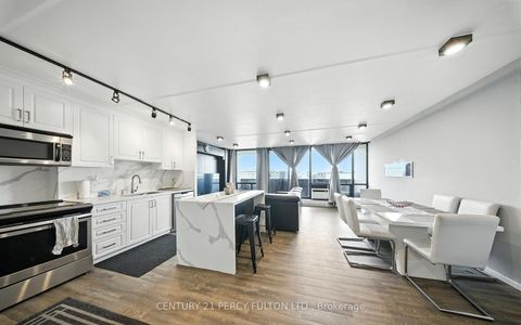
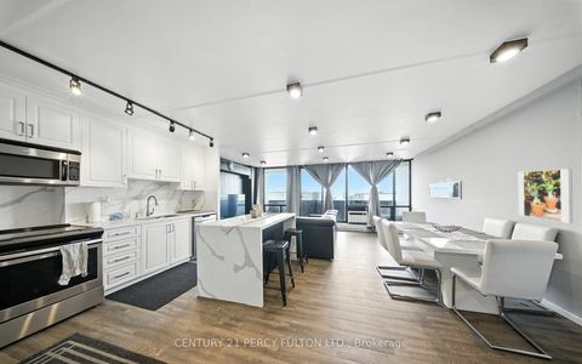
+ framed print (542, 194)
